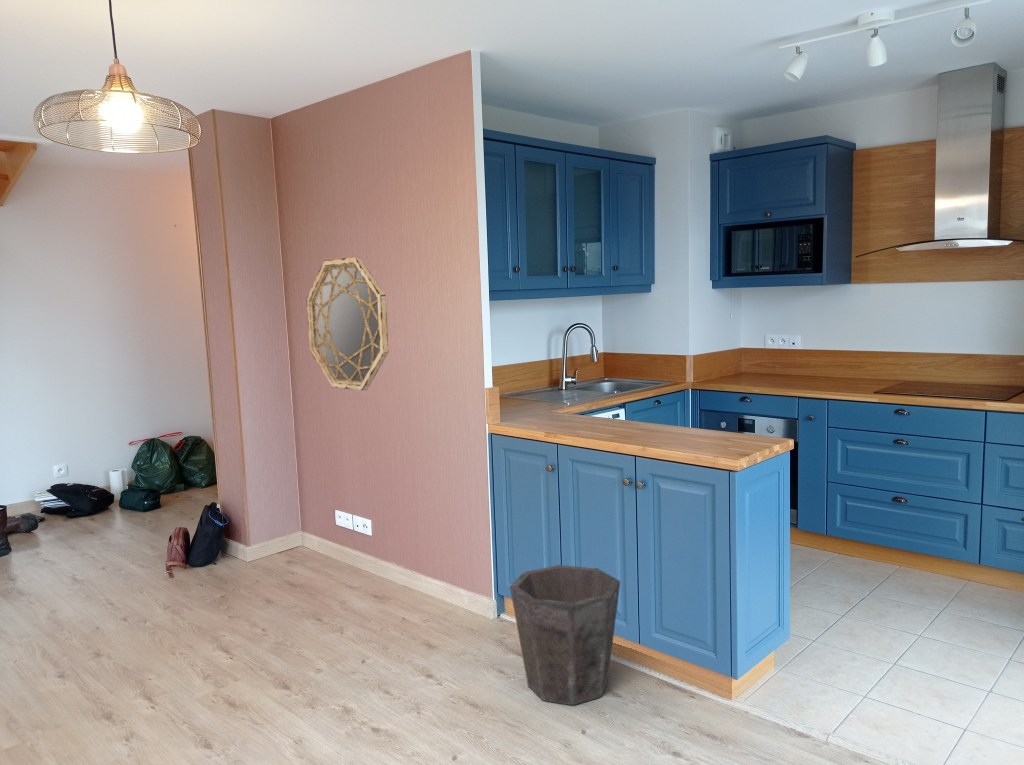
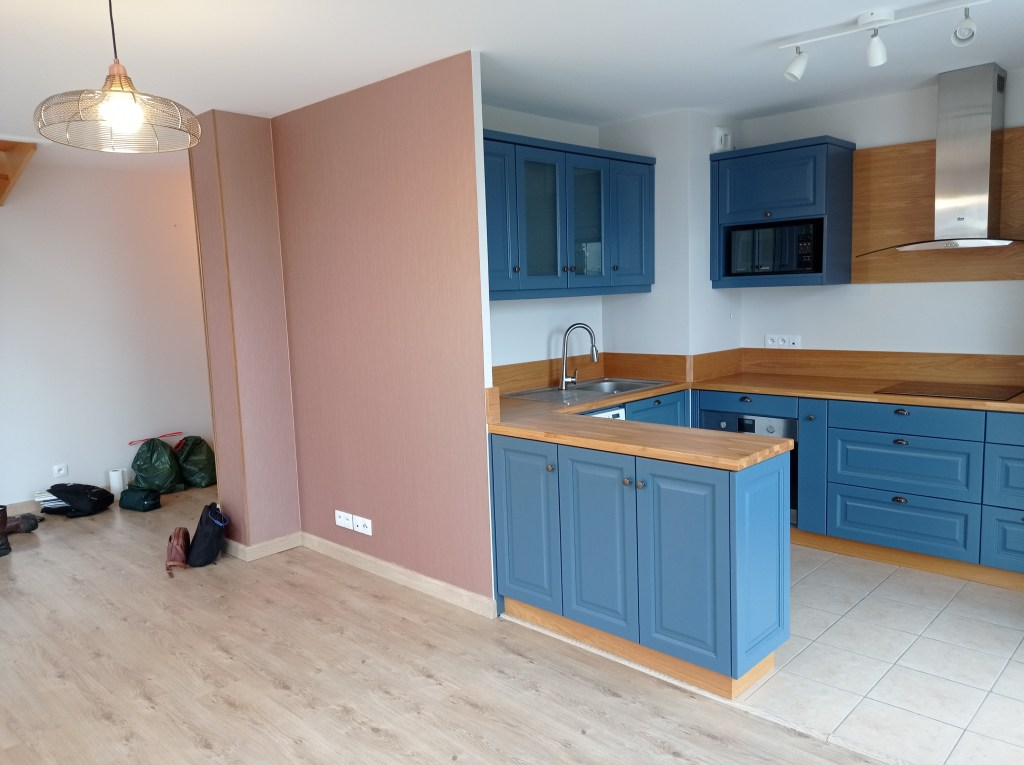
- home mirror (345, 324)
- waste bin (566, 634)
